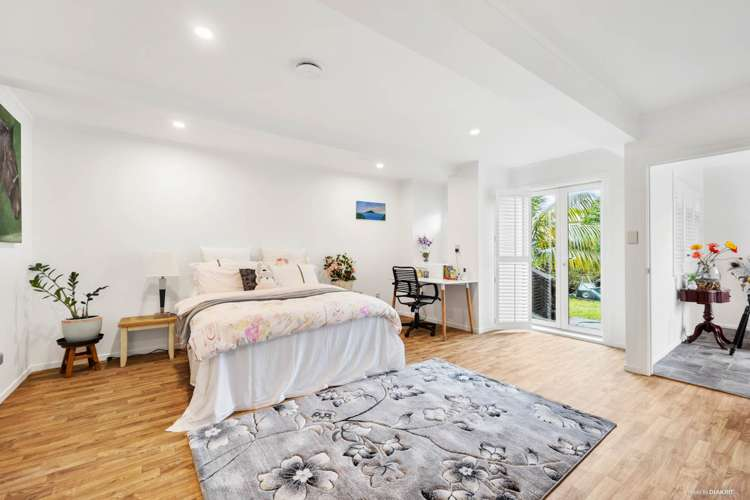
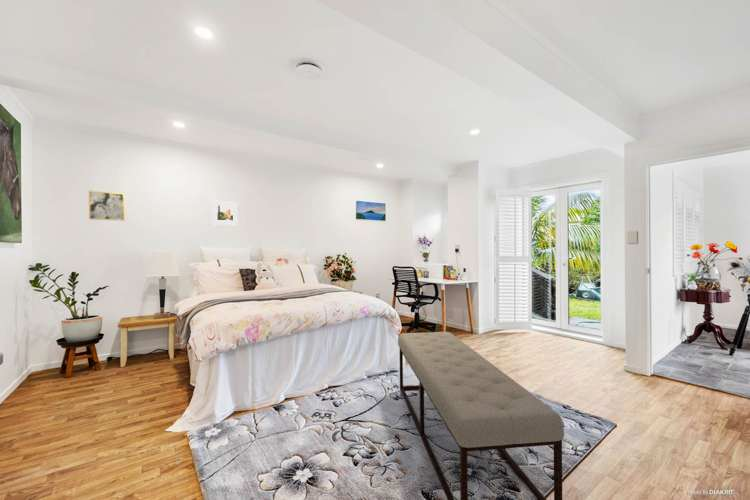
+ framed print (225, 213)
+ wall art (107, 206)
+ bench (454, 397)
